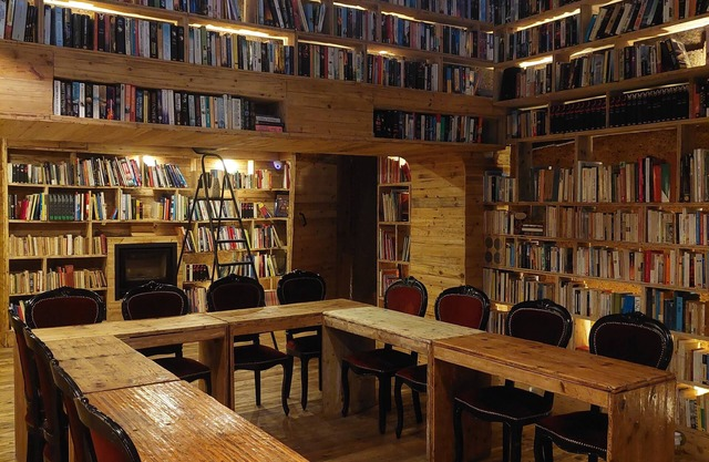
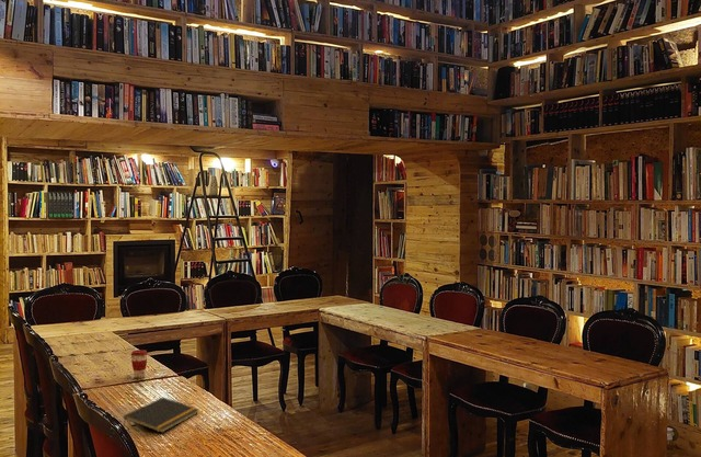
+ coffee cup (139, 364)
+ notepad (162, 413)
